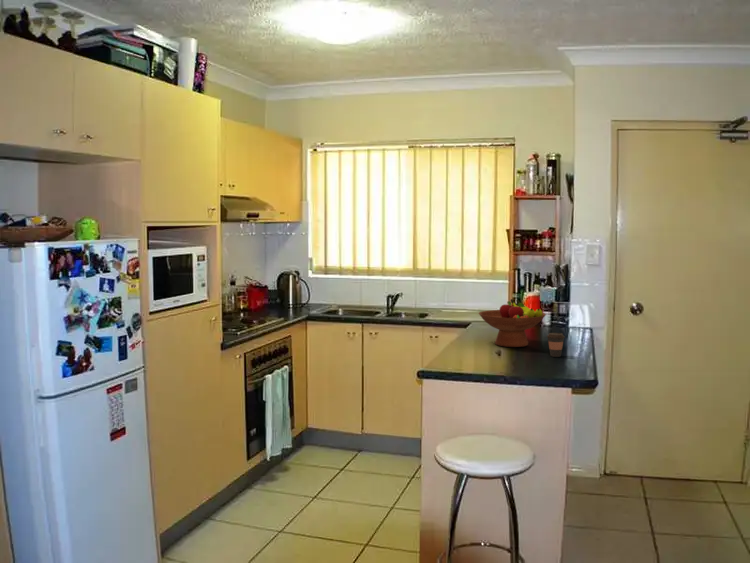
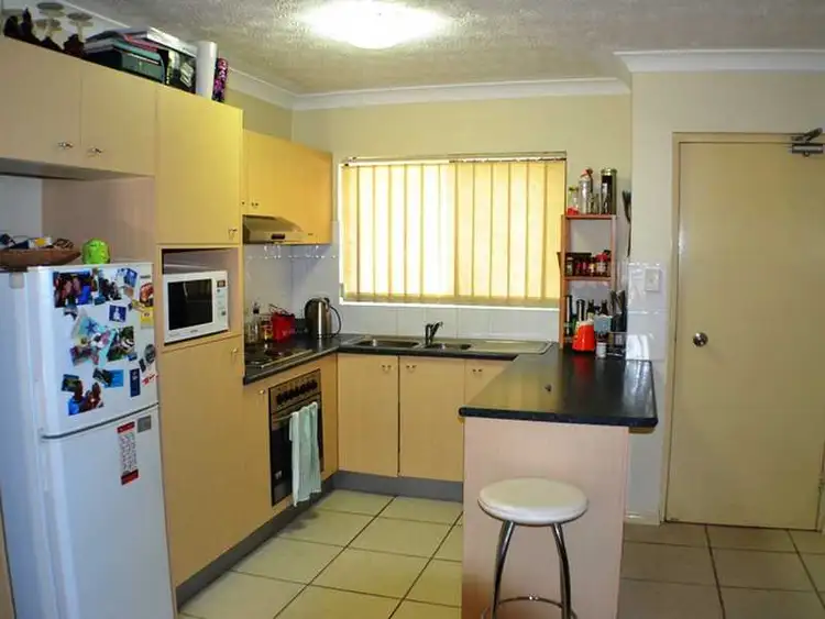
- coffee cup (555, 344)
- fruit bowl (511, 323)
